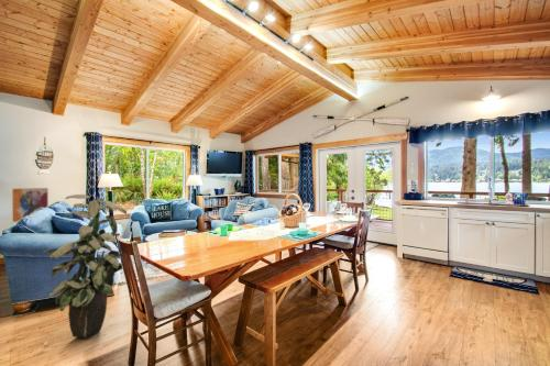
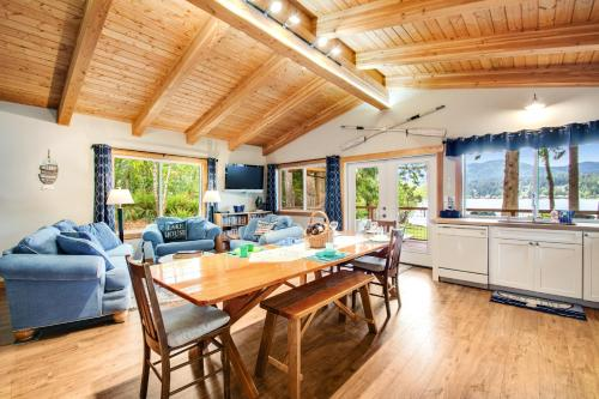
- indoor plant (88, 262)
- wall art (30, 203)
